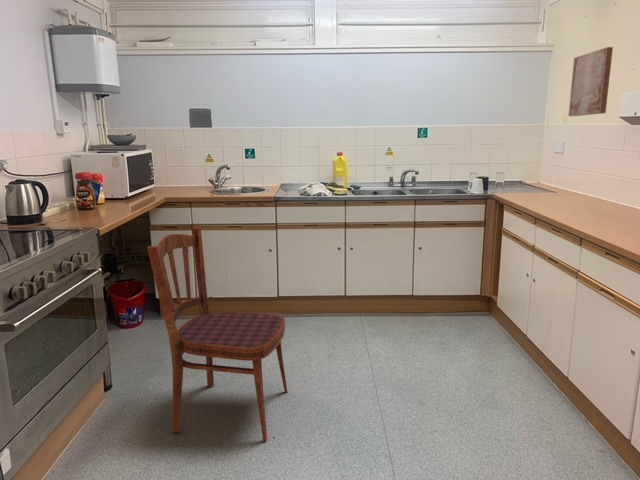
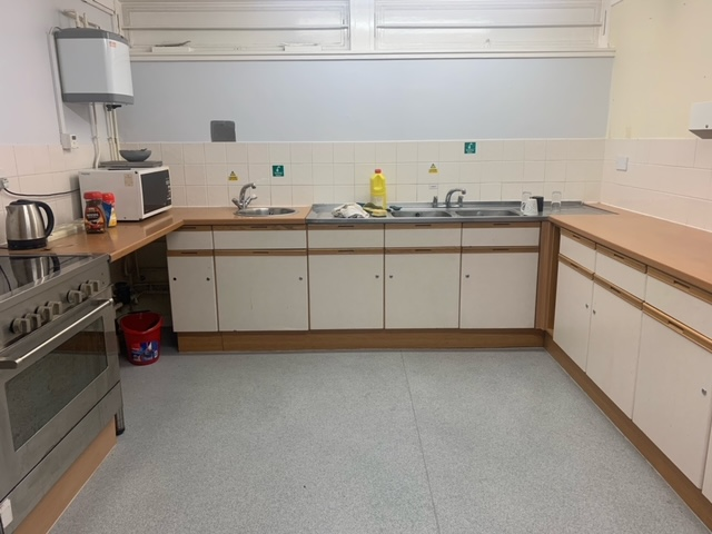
- wall art (589, 84)
- dining chair (225, 326)
